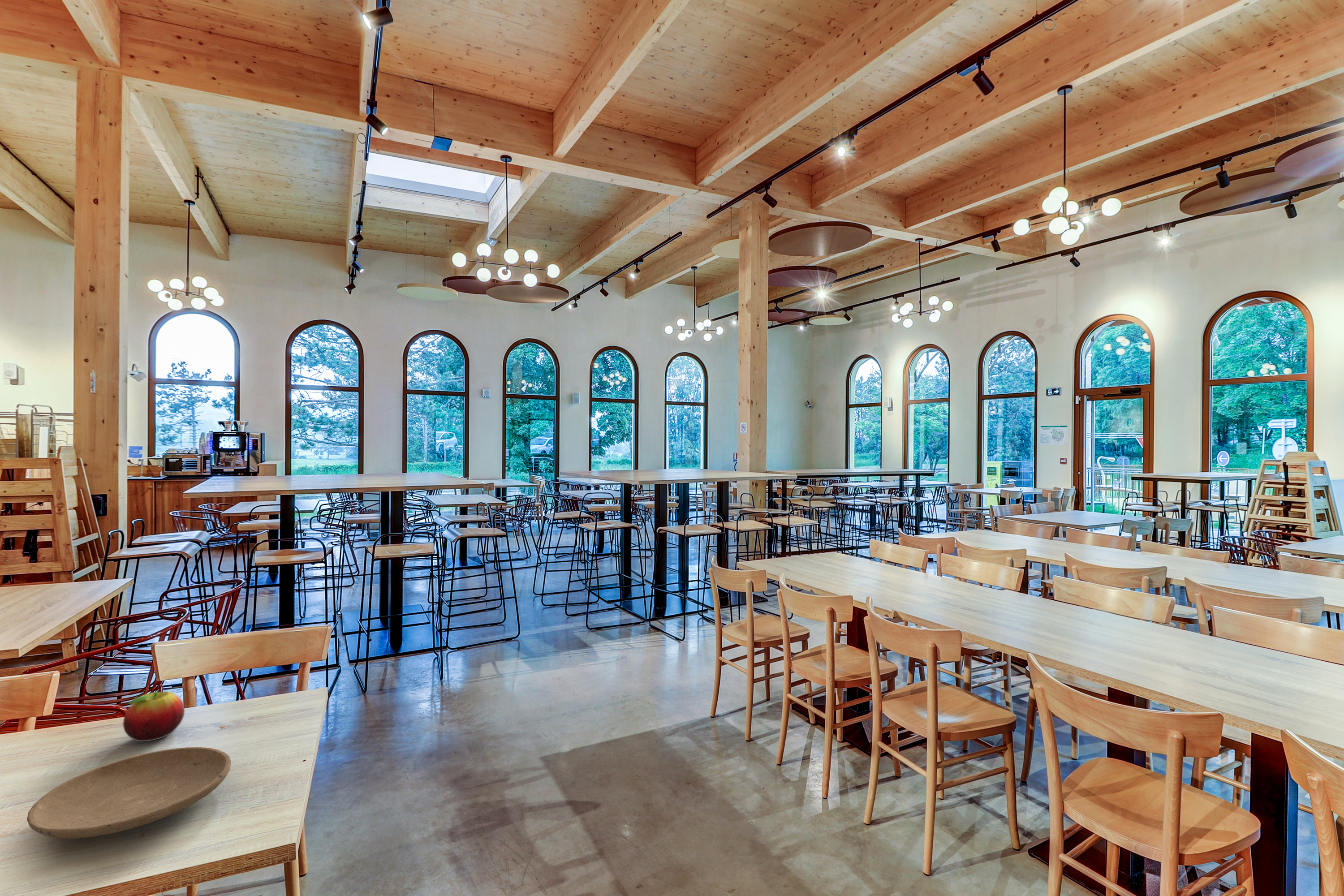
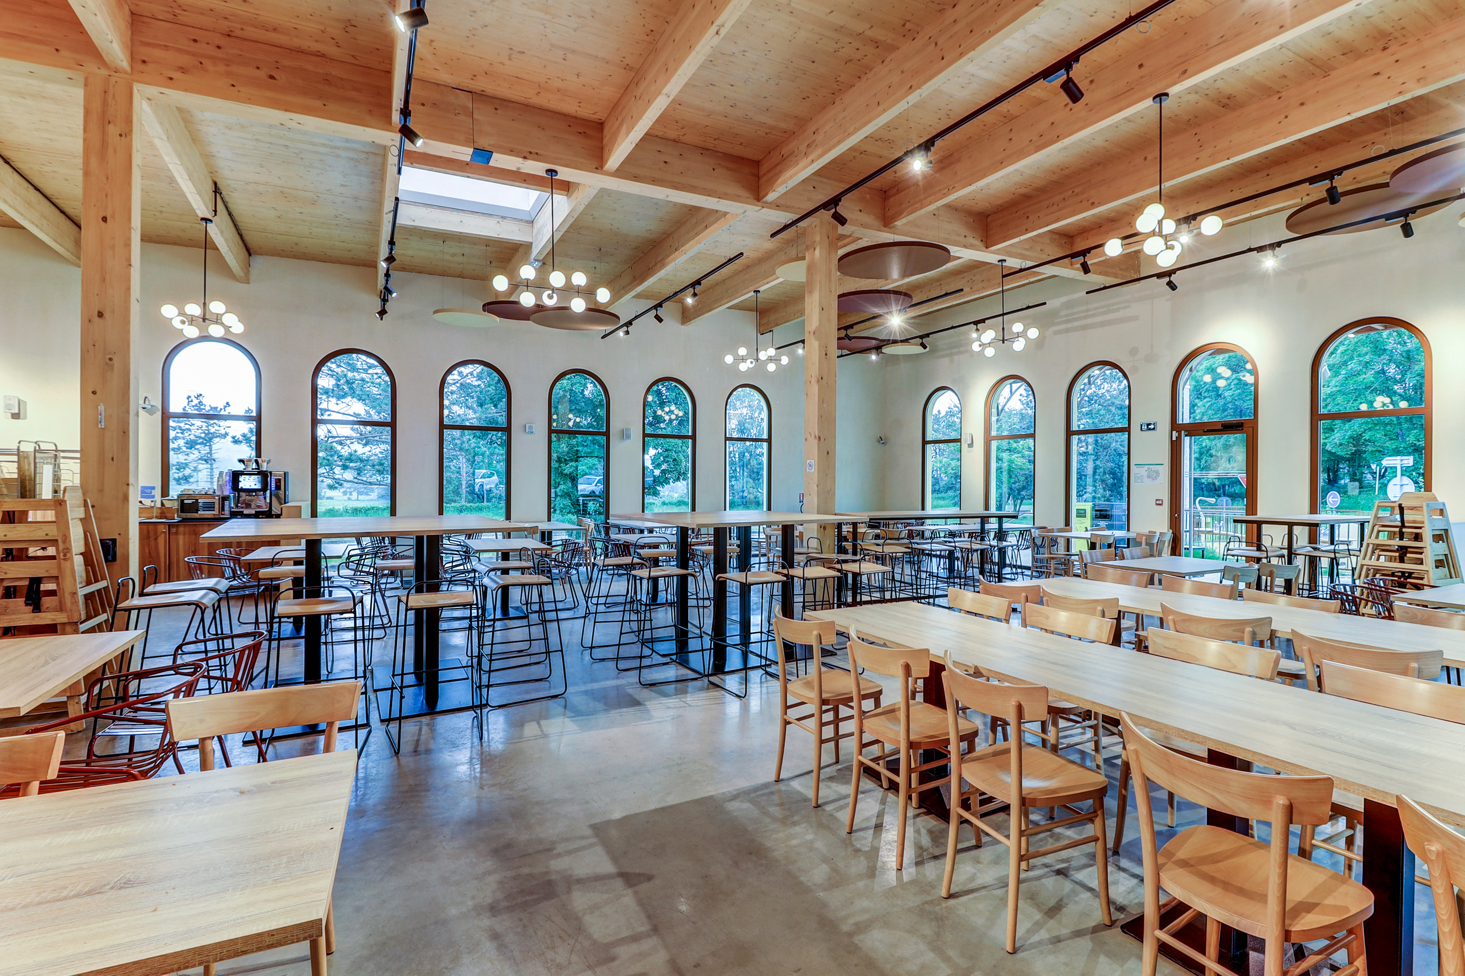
- plate (137, 796)
- fruit (154, 714)
